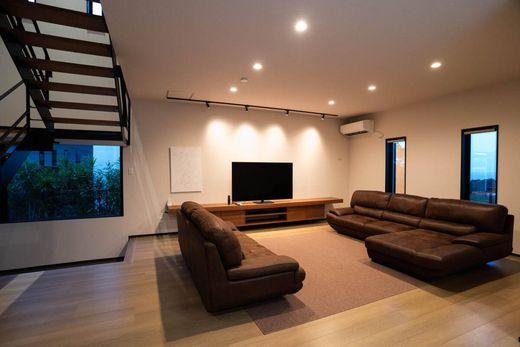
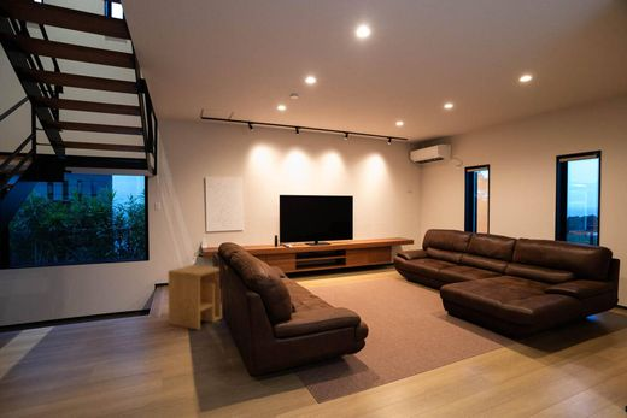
+ side table (195, 294)
